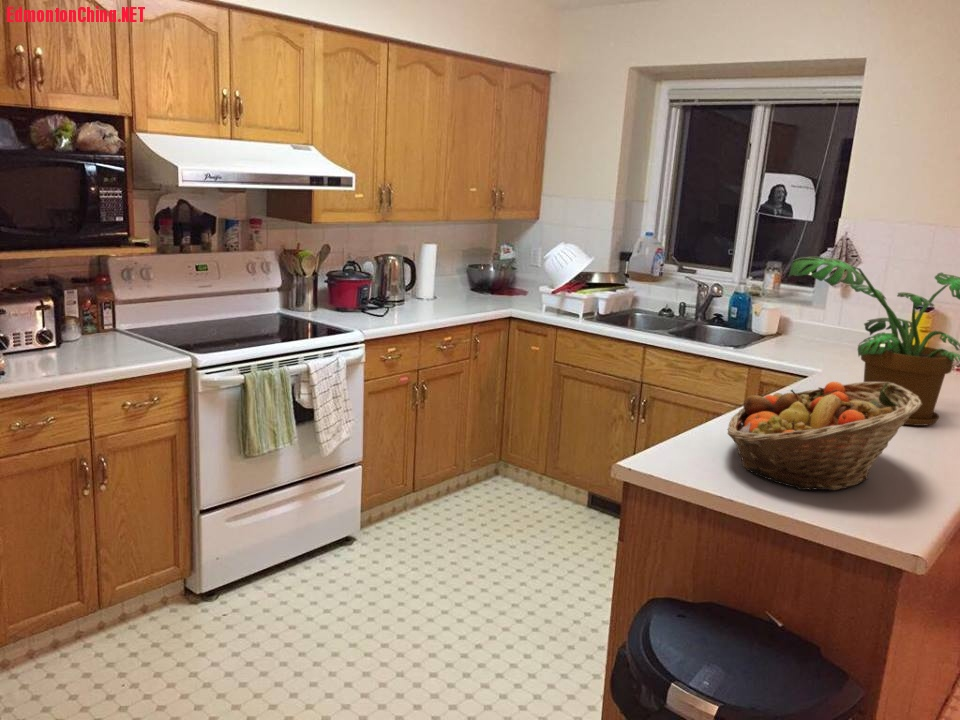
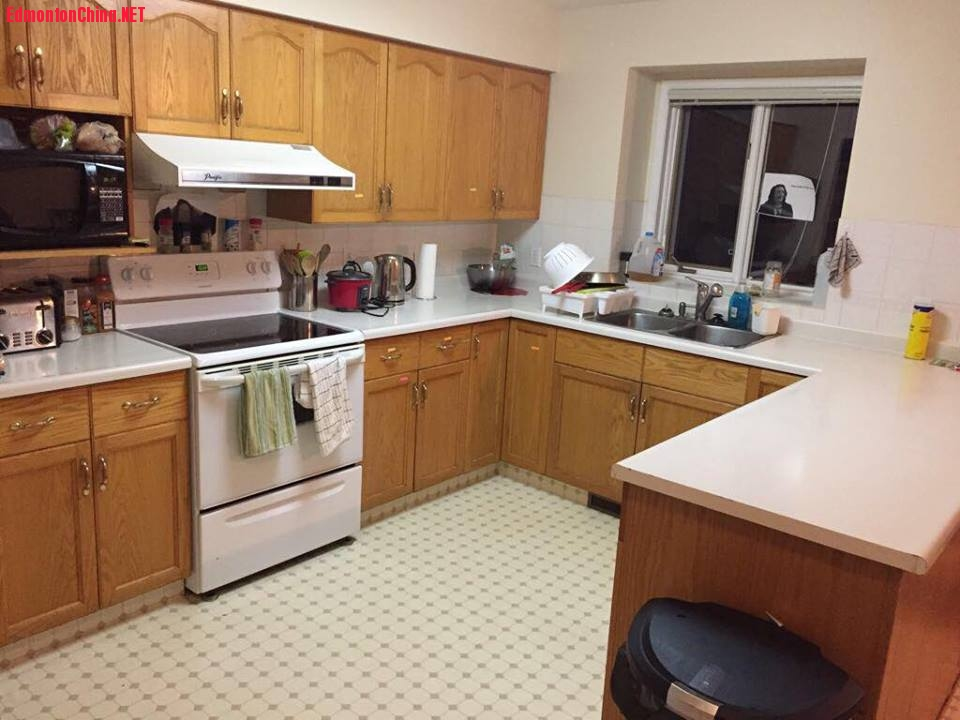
- potted plant (883, 337)
- fruit basket (817, 426)
